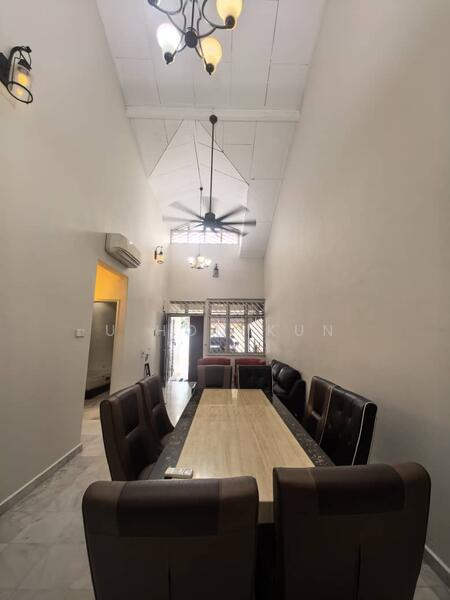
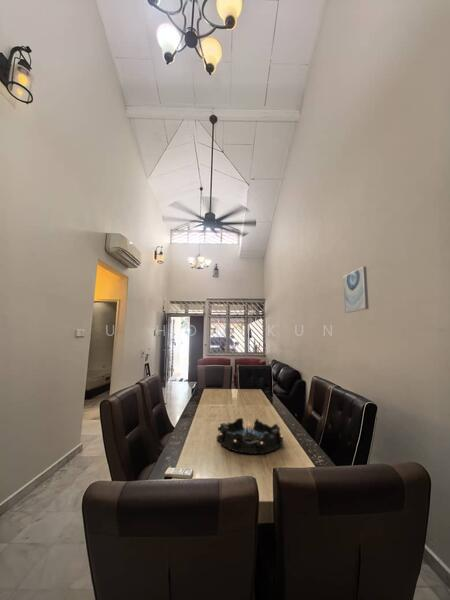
+ decorative bowl (249, 432)
+ wall art (354, 291)
